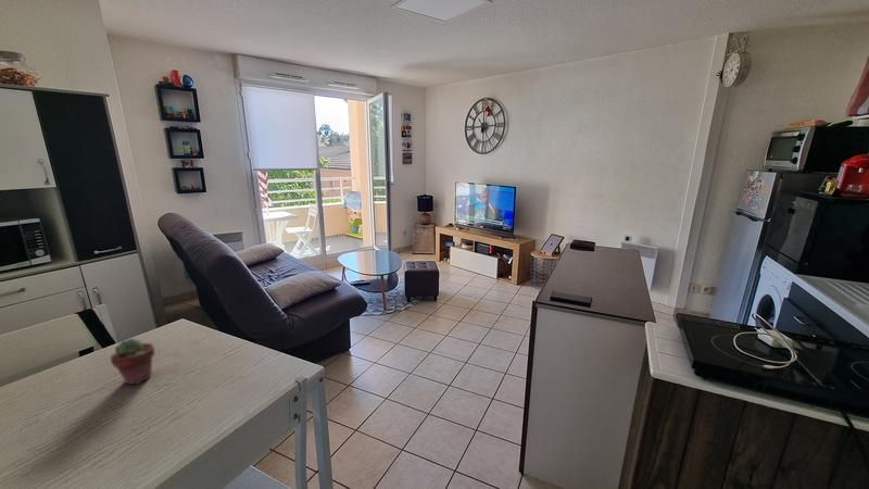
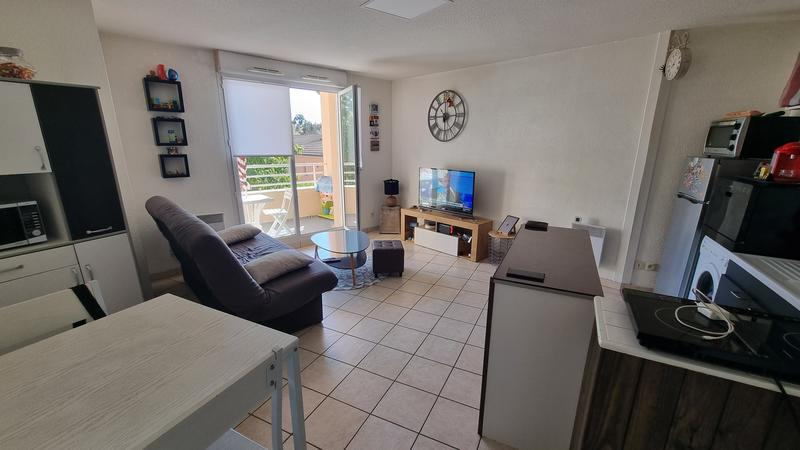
- potted succulent (134, 359)
